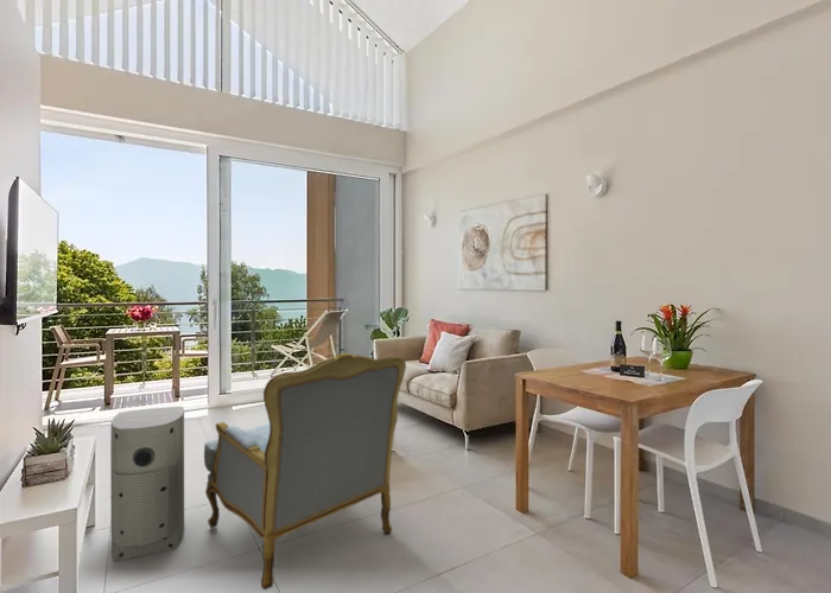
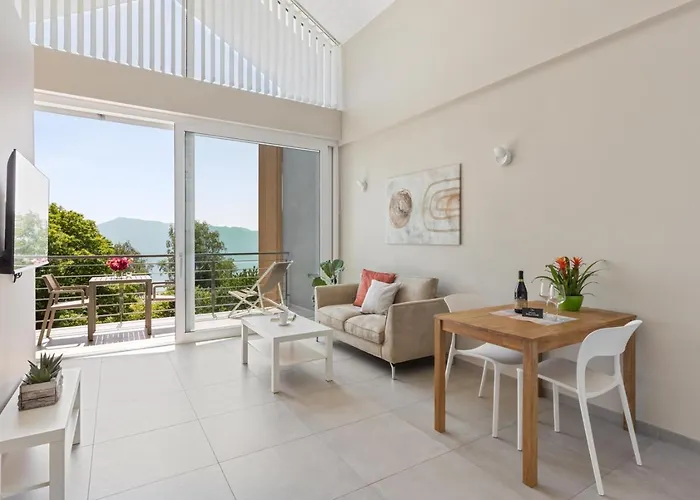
- air purifier (148, 479)
- armchair (303, 438)
